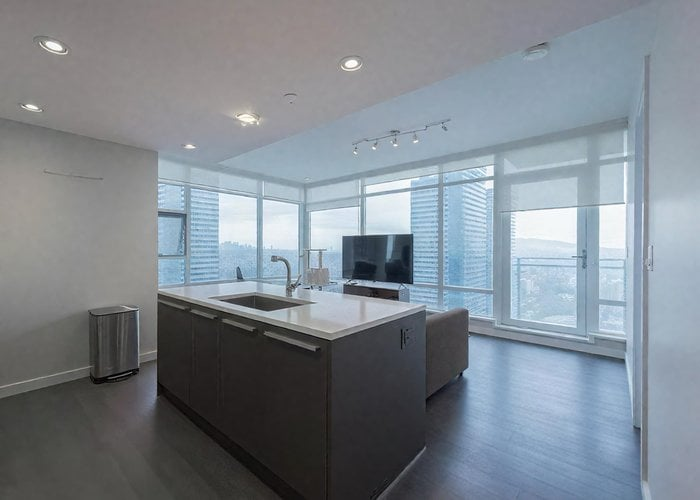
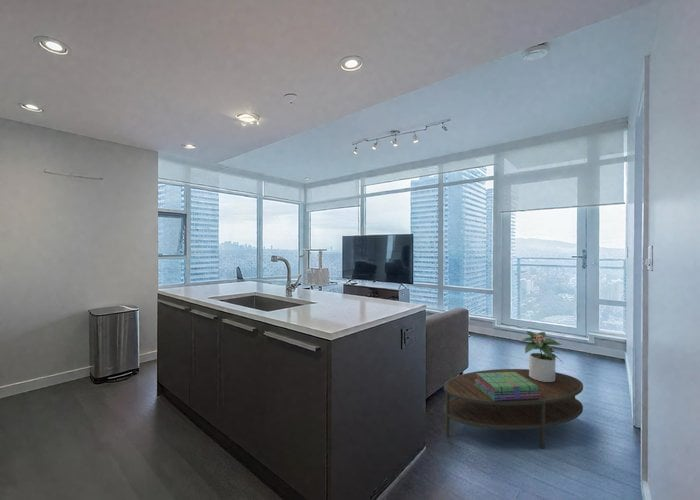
+ potted plant (540, 356)
+ stack of books (505, 385)
+ coffee table (513, 404)
